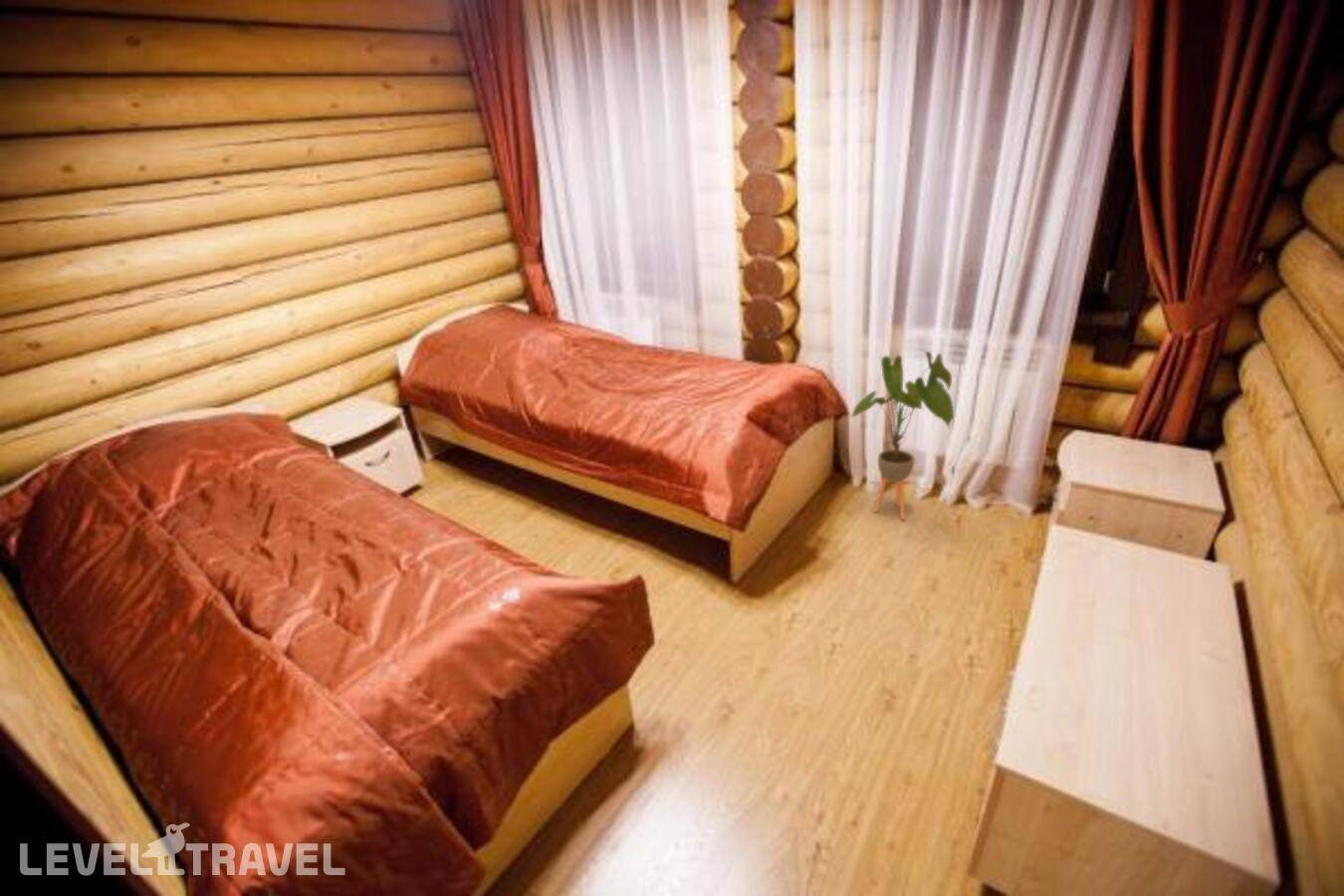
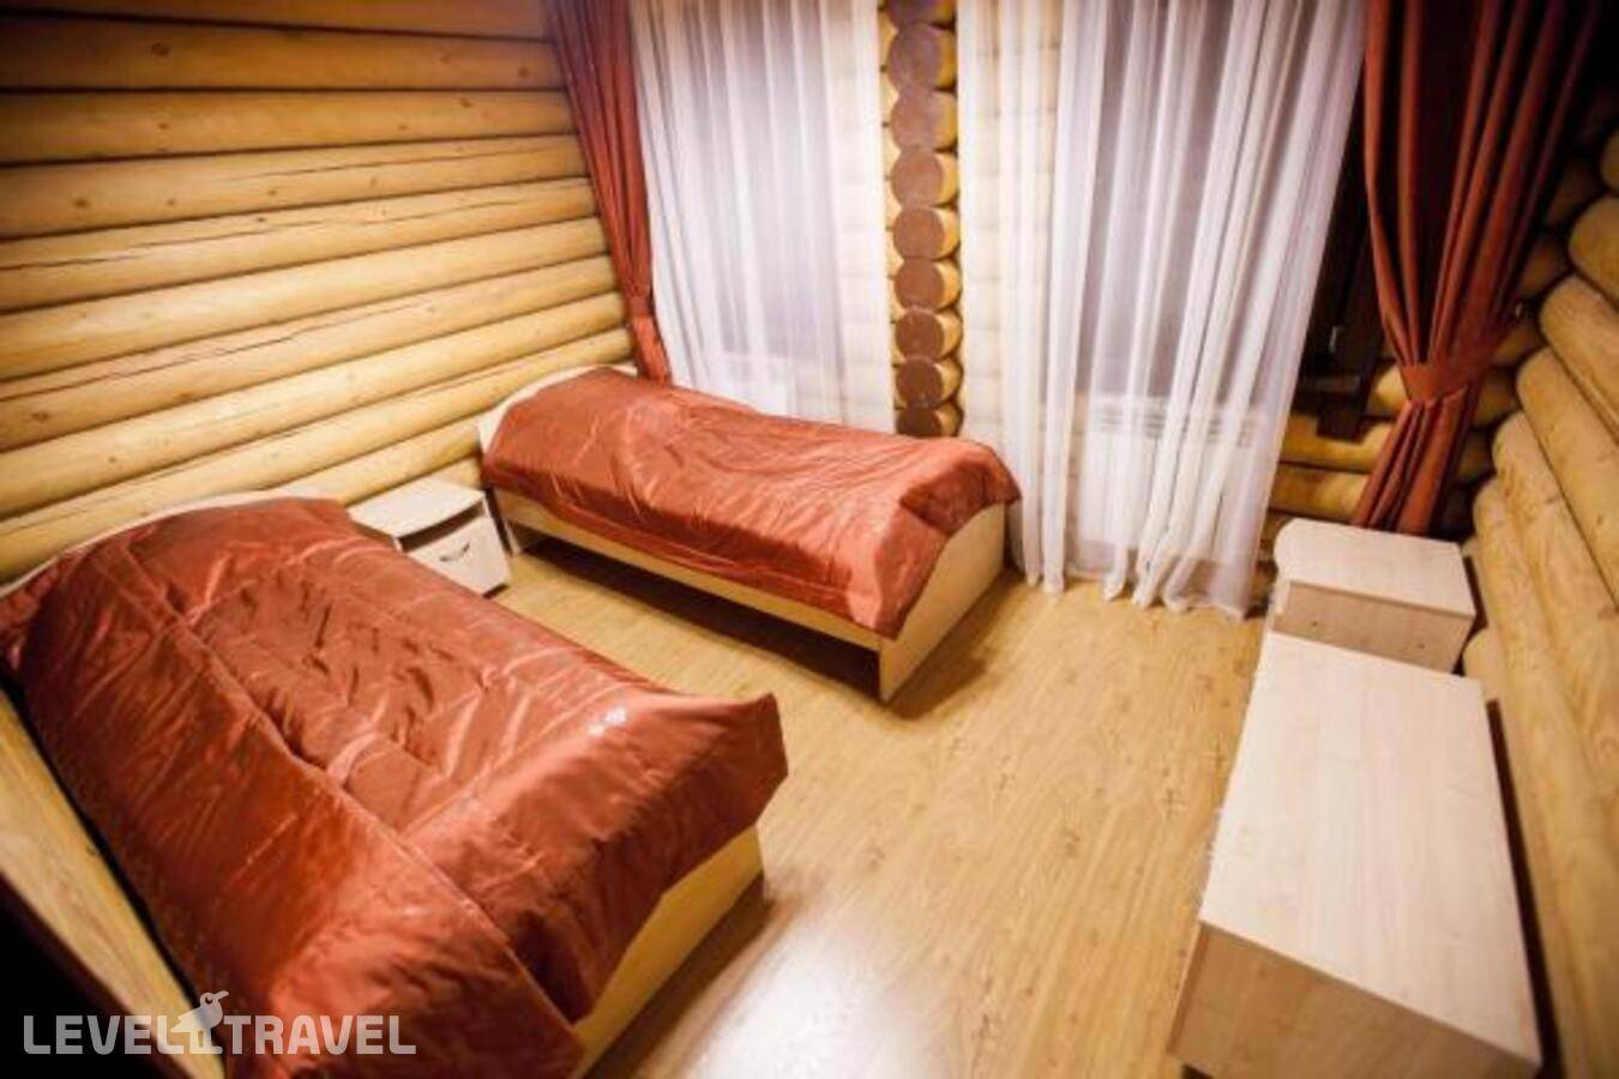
- house plant (904, 437)
